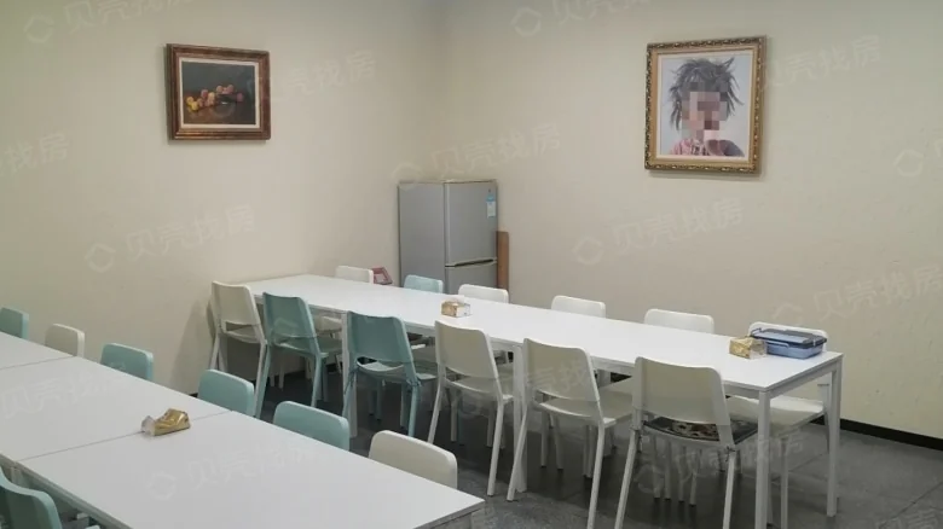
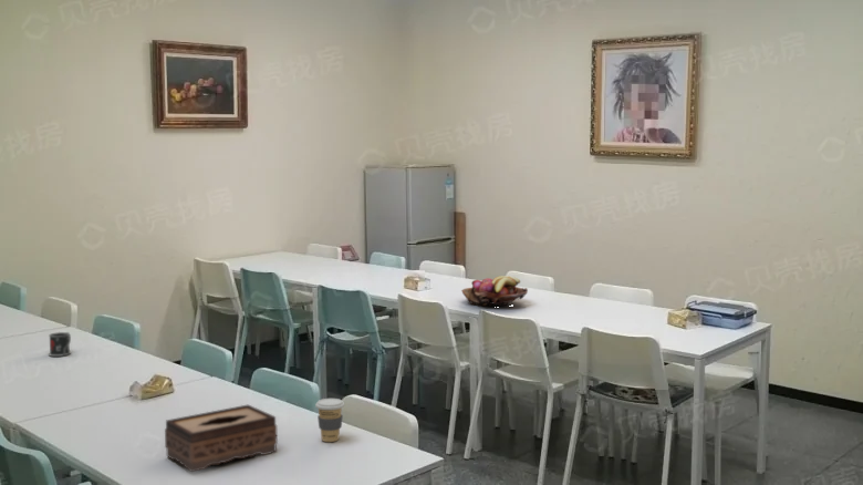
+ fruit basket (495, 290)
+ coffee cup (330, 420)
+ tissue box (221, 436)
+ mug (62, 342)
